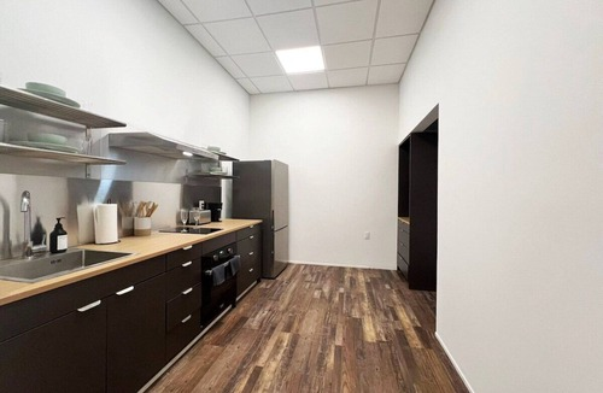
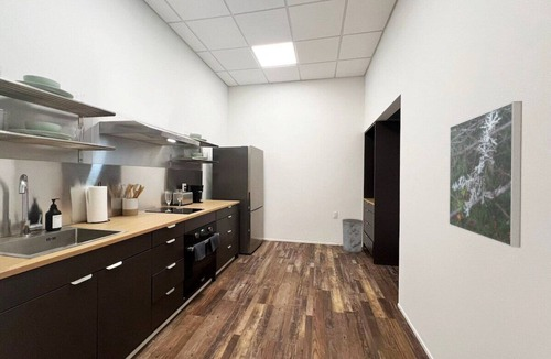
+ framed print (478, 175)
+ trash can (352, 233)
